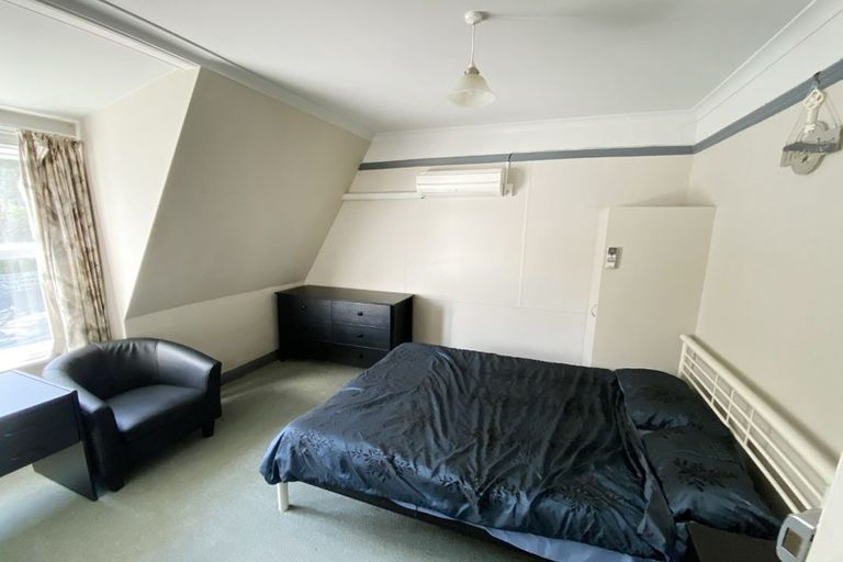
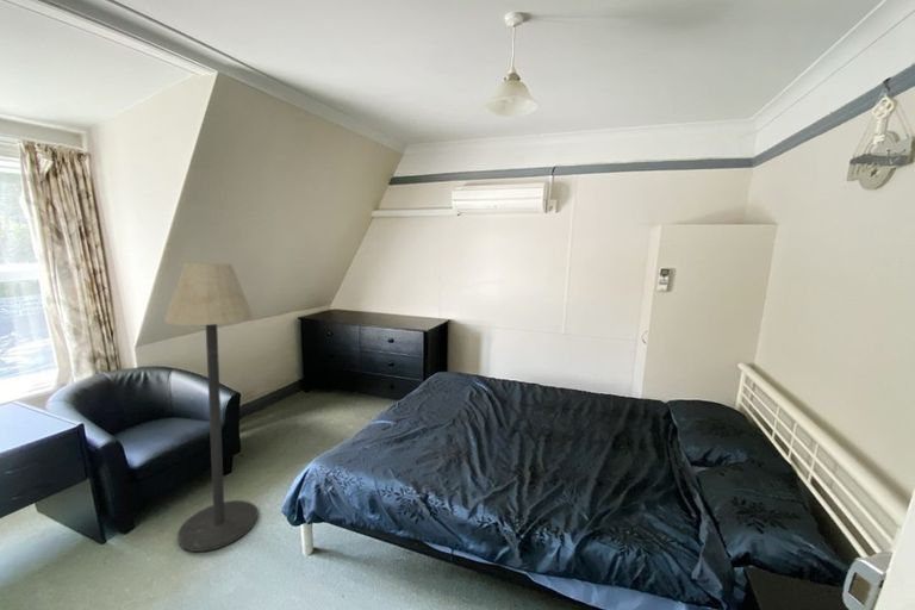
+ floor lamp (214, 399)
